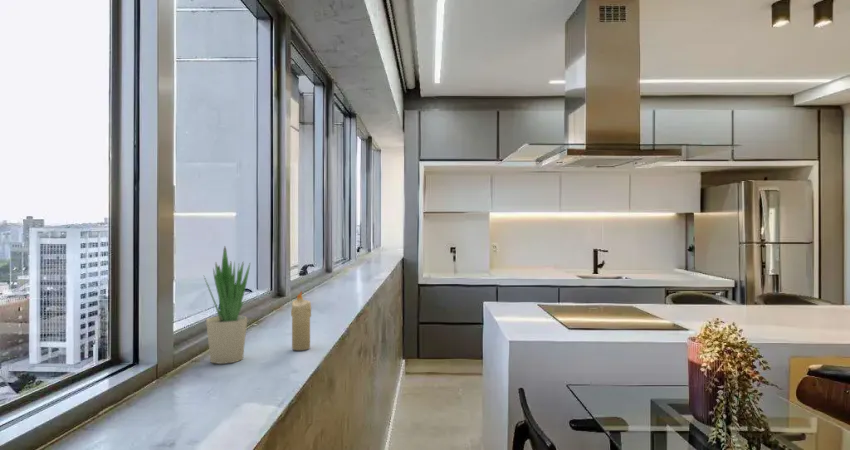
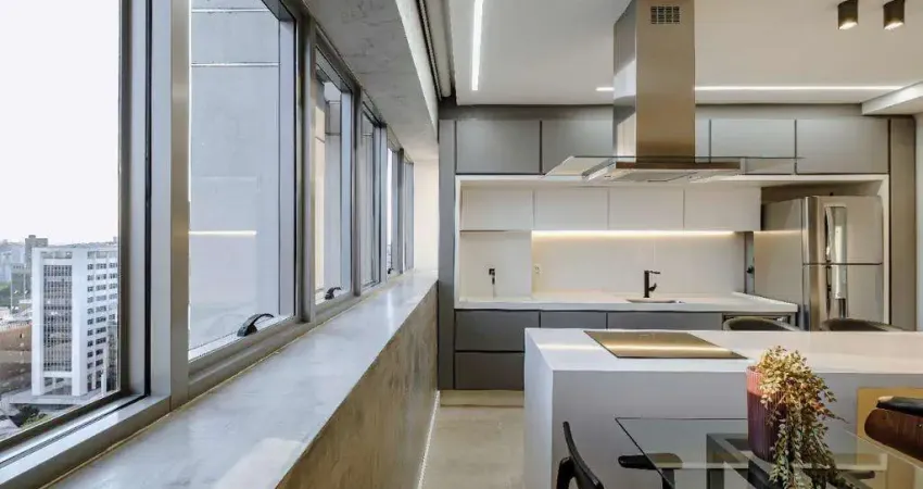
- candle (301, 319)
- potted plant (230, 302)
